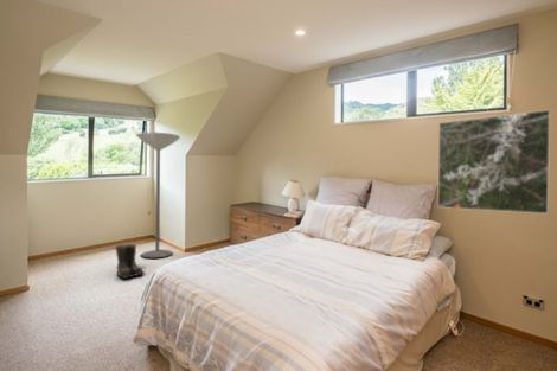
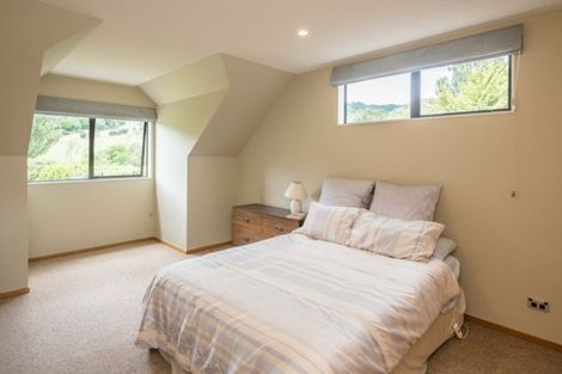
- floor lamp (158, 194)
- boots (128, 260)
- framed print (488, 164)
